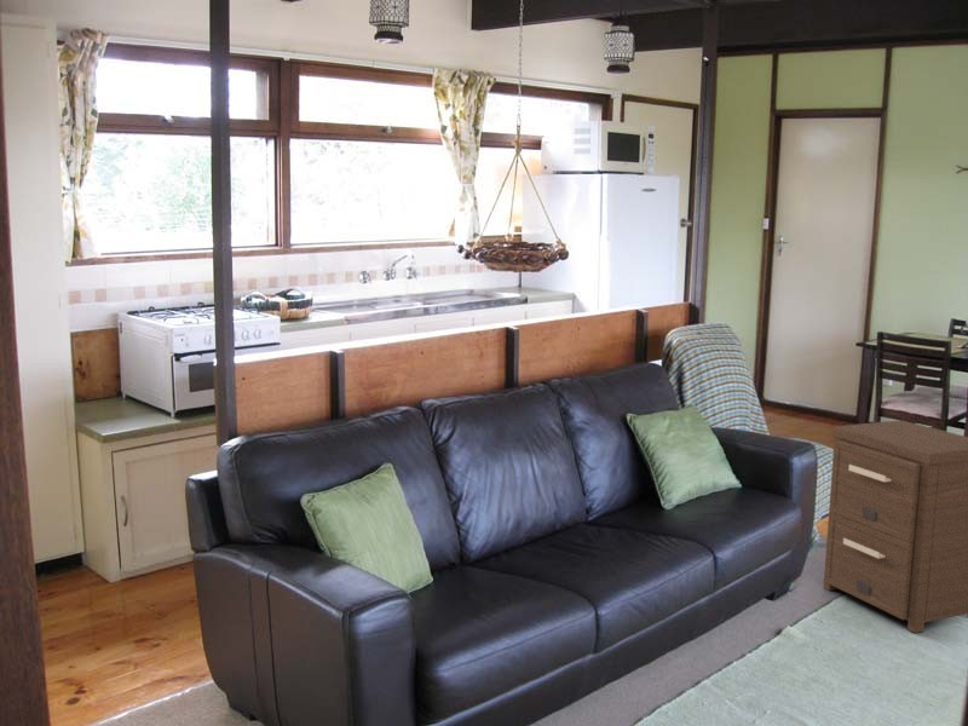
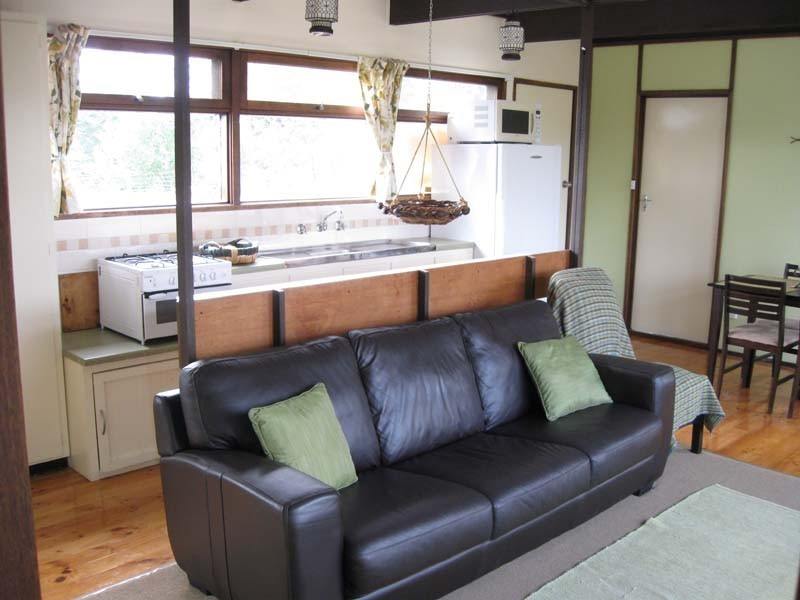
- nightstand (903, 520)
